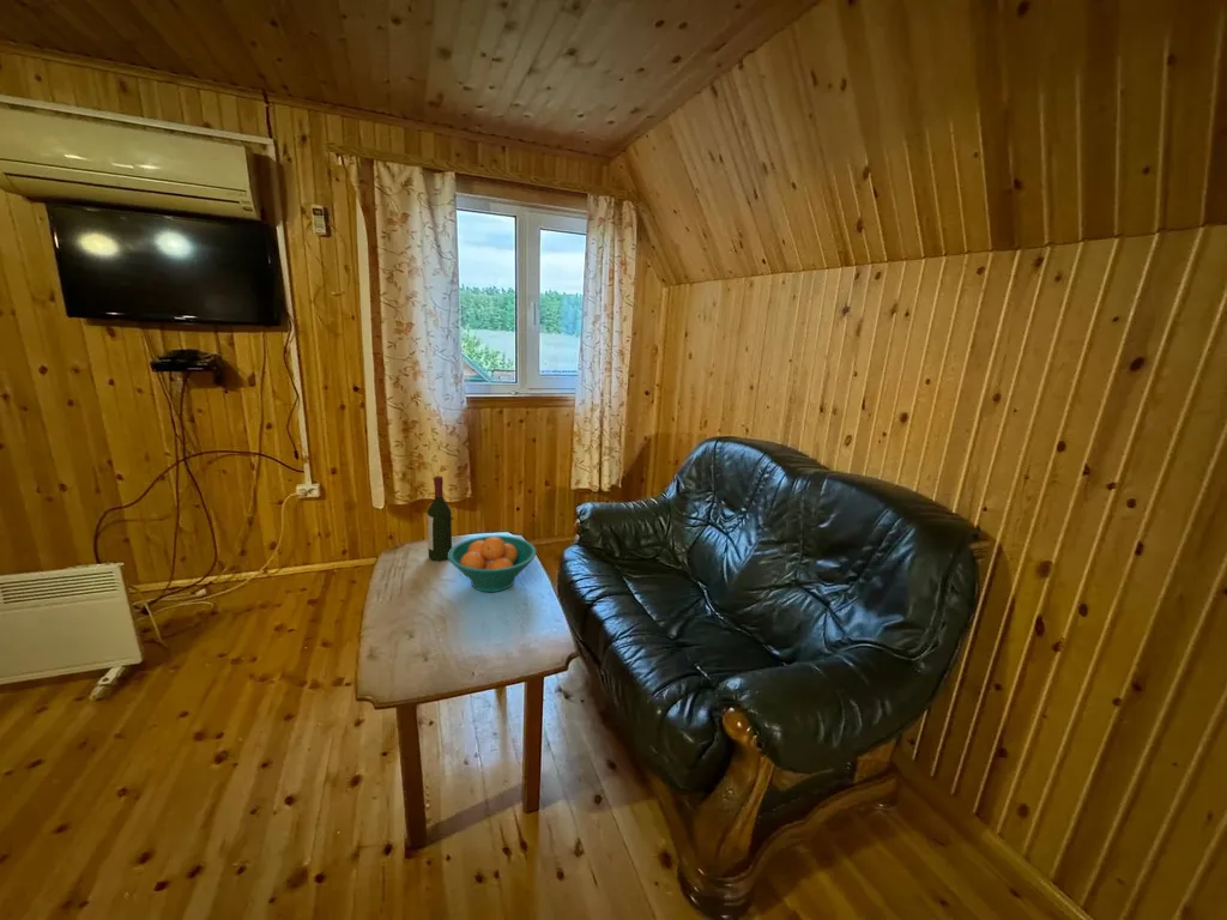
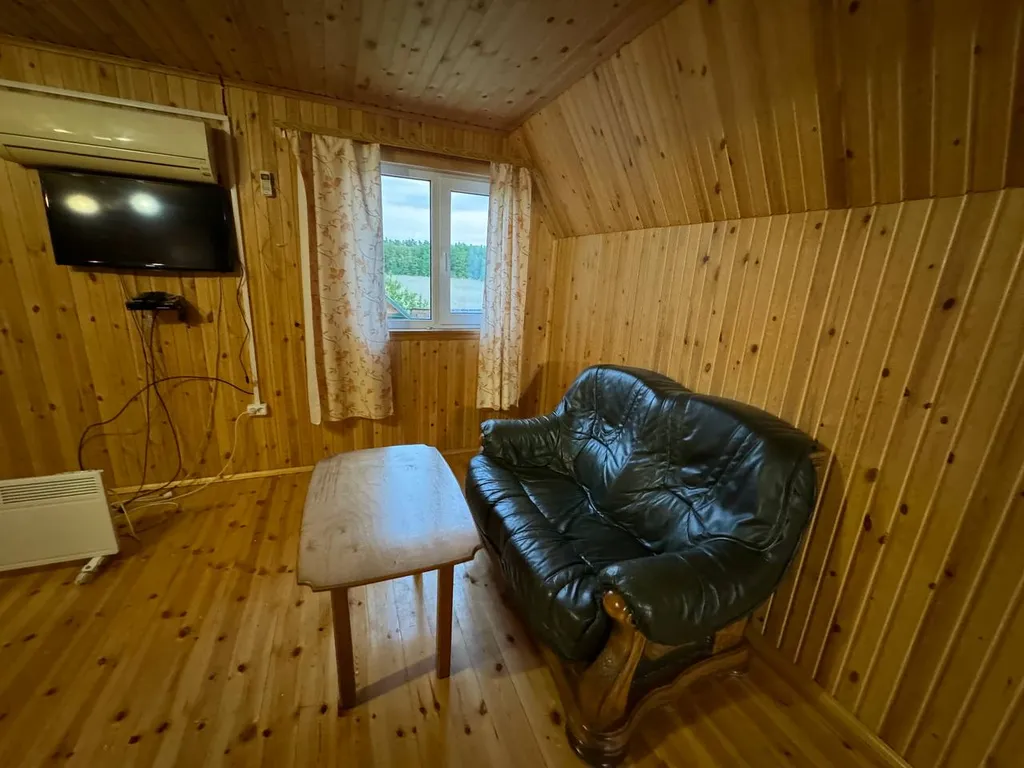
- fruit bowl (492, 559)
- wine bottle (439, 516)
